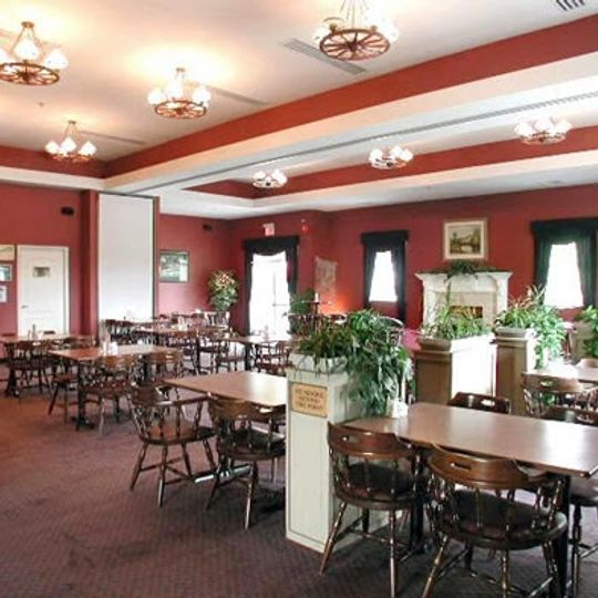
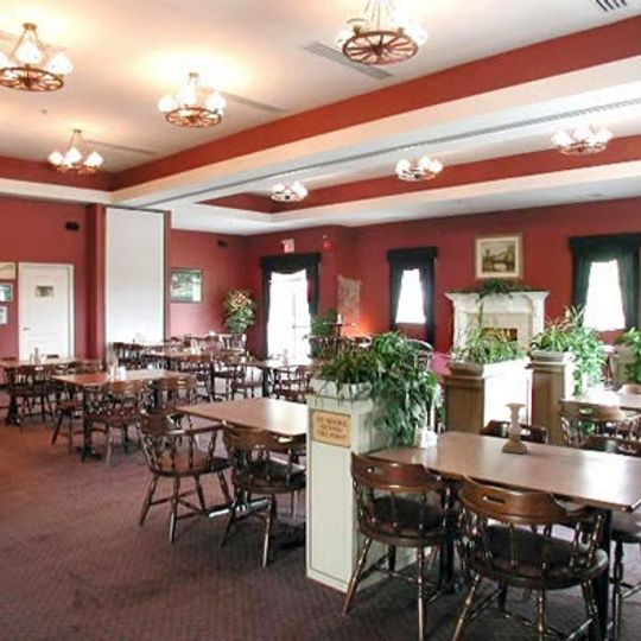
+ candle holder (514, 427)
